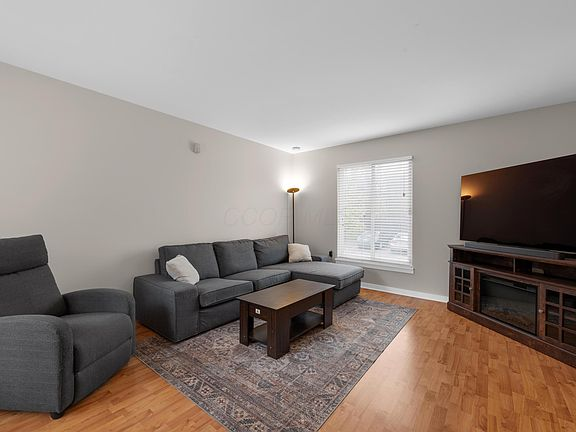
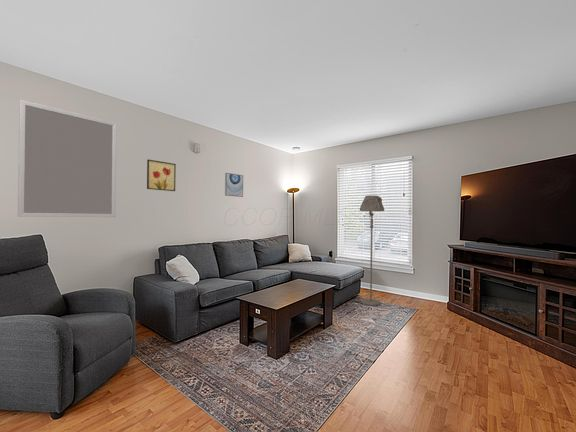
+ wall art (161, 176)
+ home mirror (72, 164)
+ floor lamp (371, 249)
+ wall art (234, 185)
